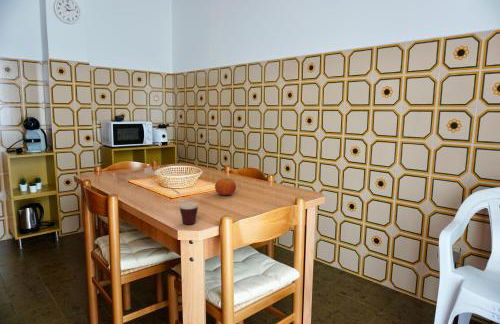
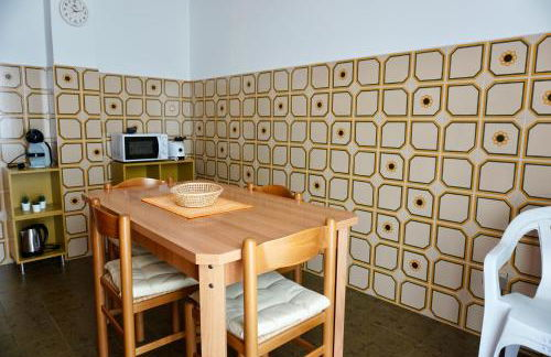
- cup (183, 205)
- fruit (225, 186)
